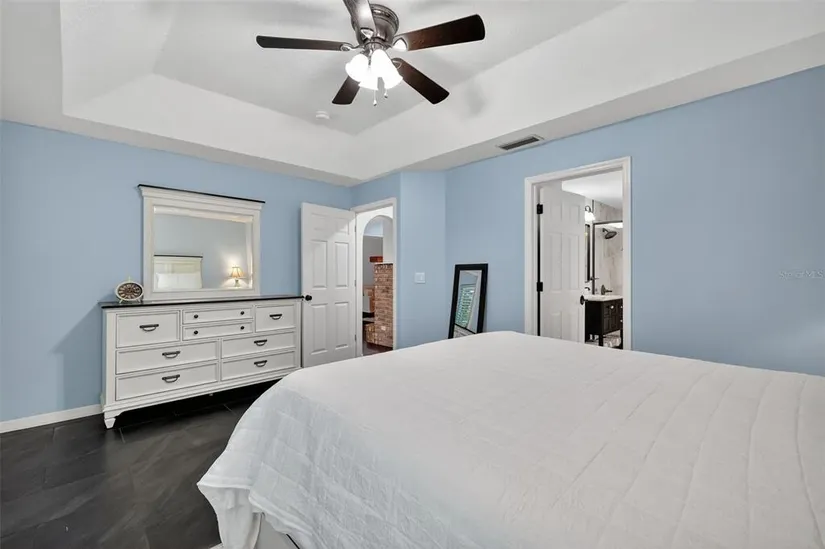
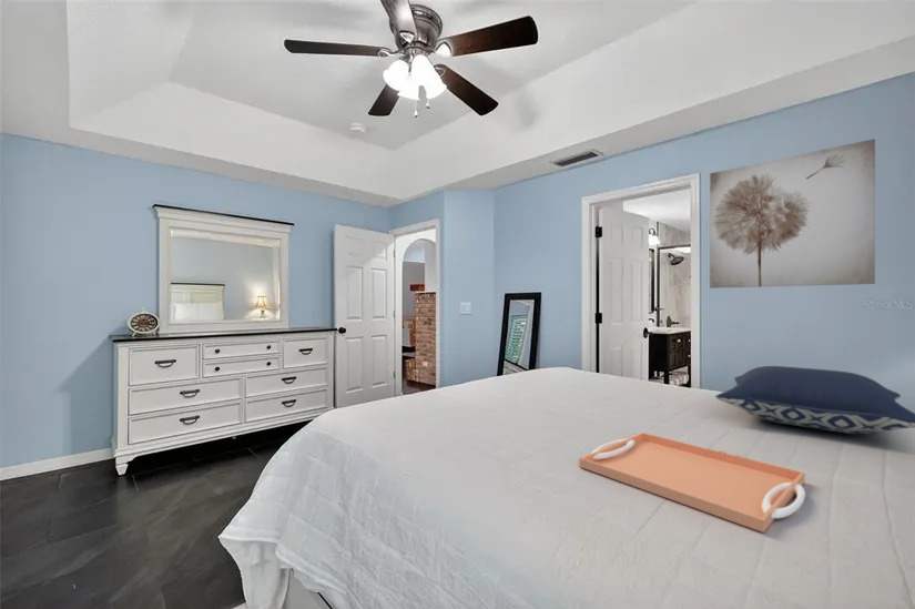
+ serving tray (687, 469)
+ pillow (807, 395)
+ wall art (783, 222)
